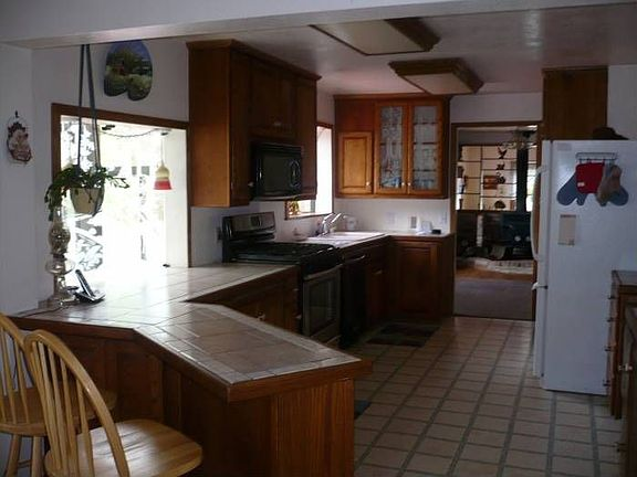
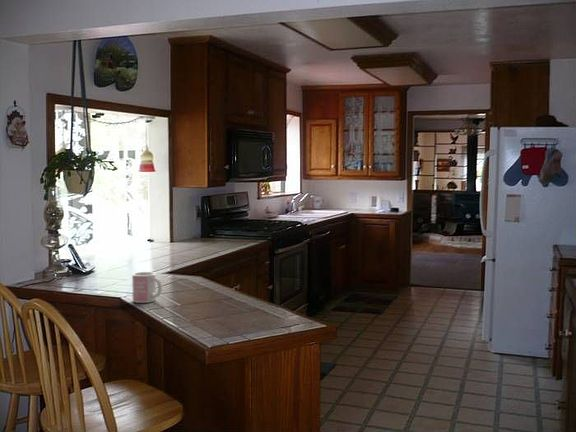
+ mug (147, 287)
